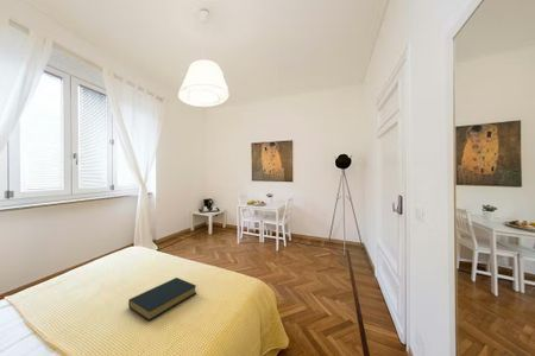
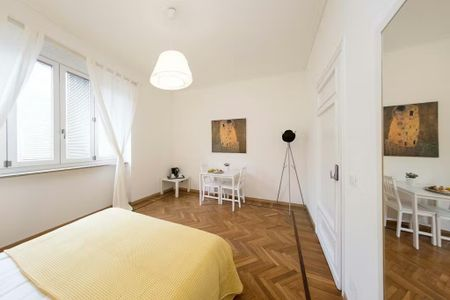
- hardback book (164, 295)
